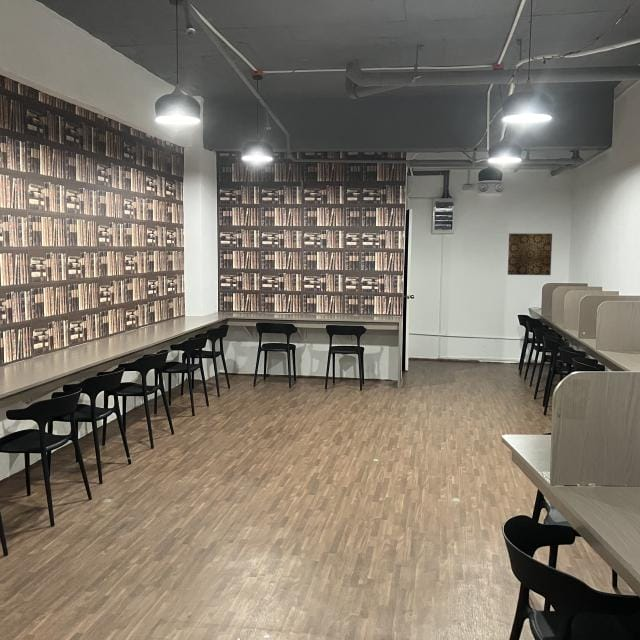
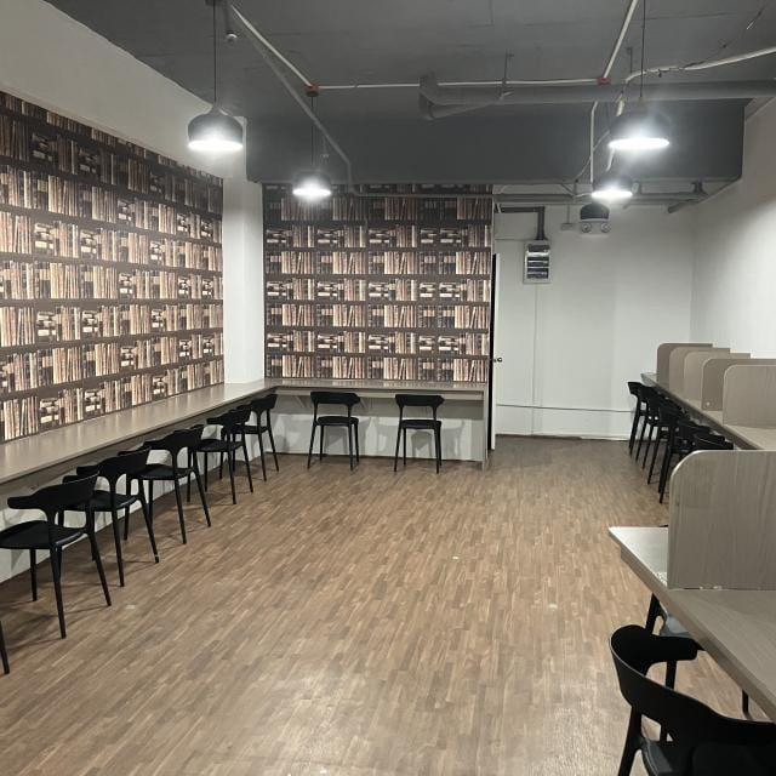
- wall art (529, 254)
